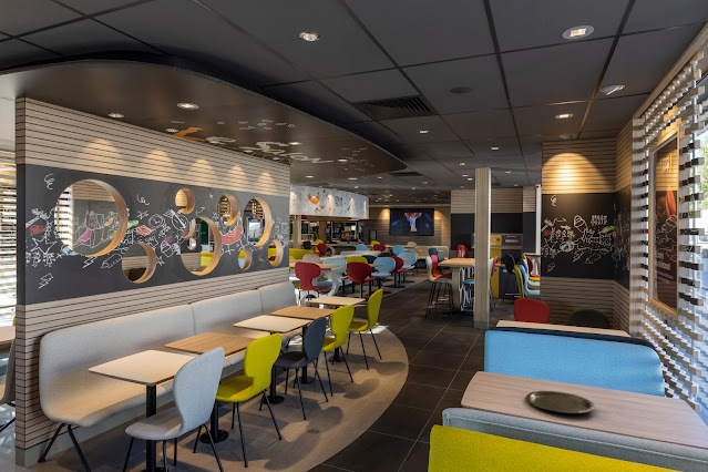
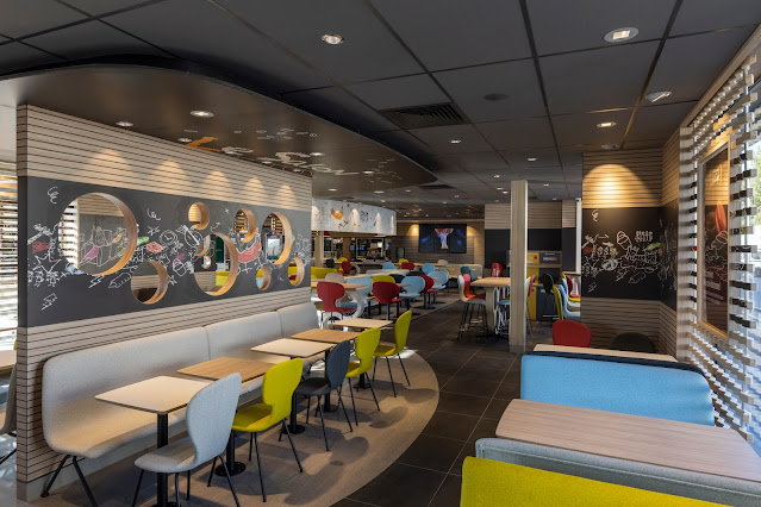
- plate (558, 402)
